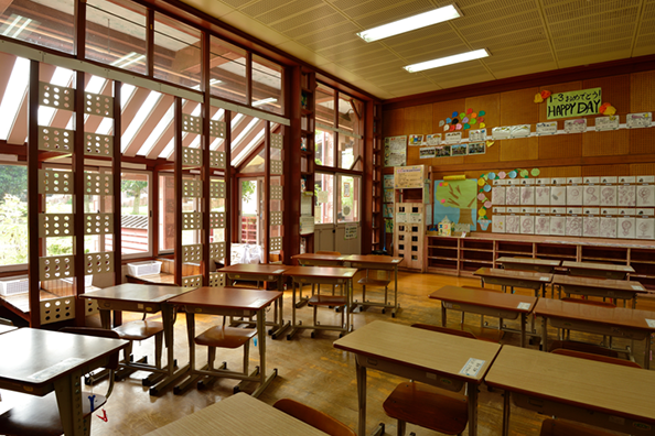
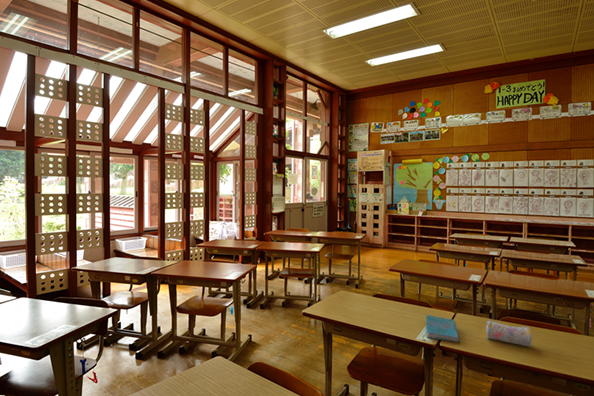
+ pencil case (508, 333)
+ cover (441, 327)
